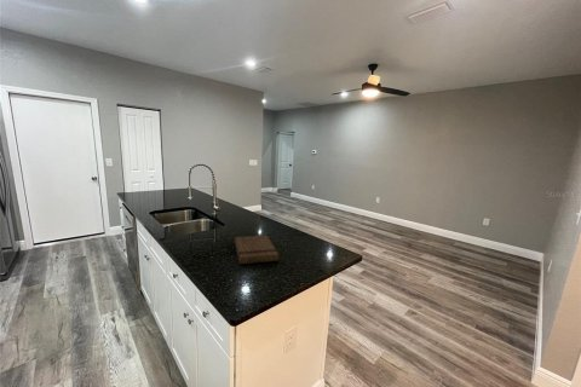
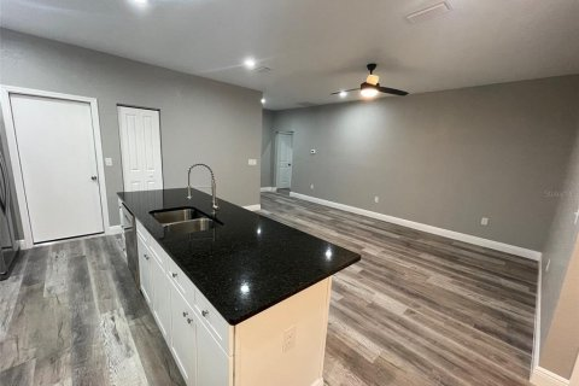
- cutting board (254, 248)
